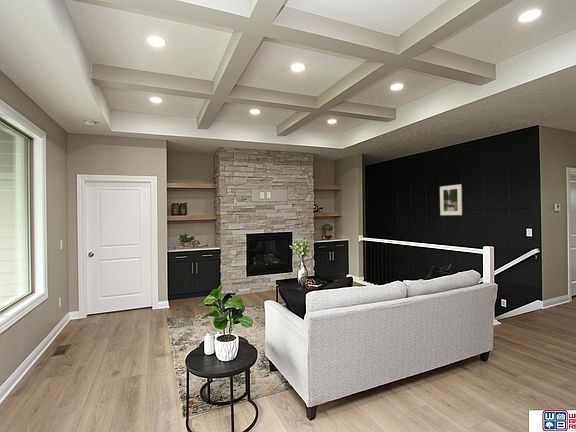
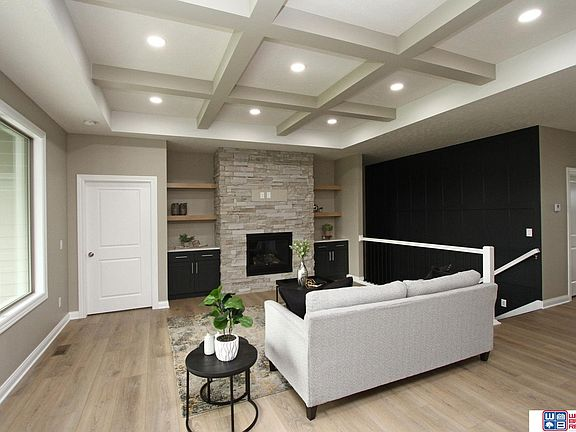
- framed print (450, 200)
